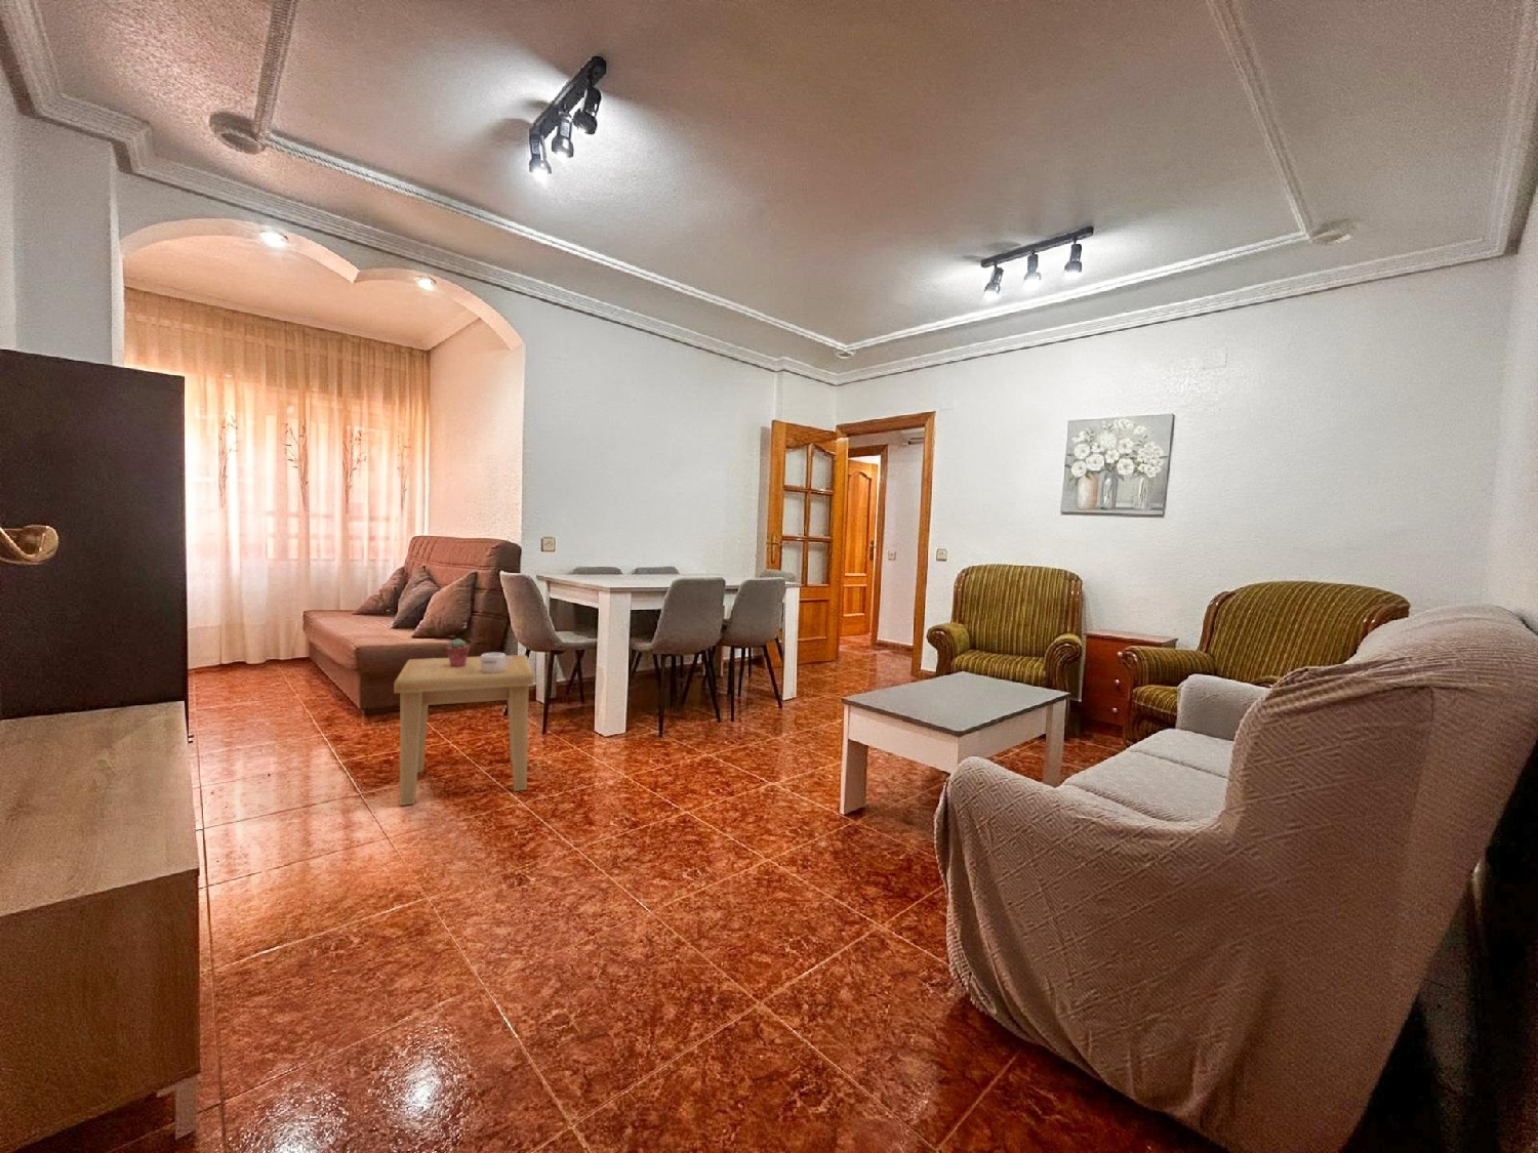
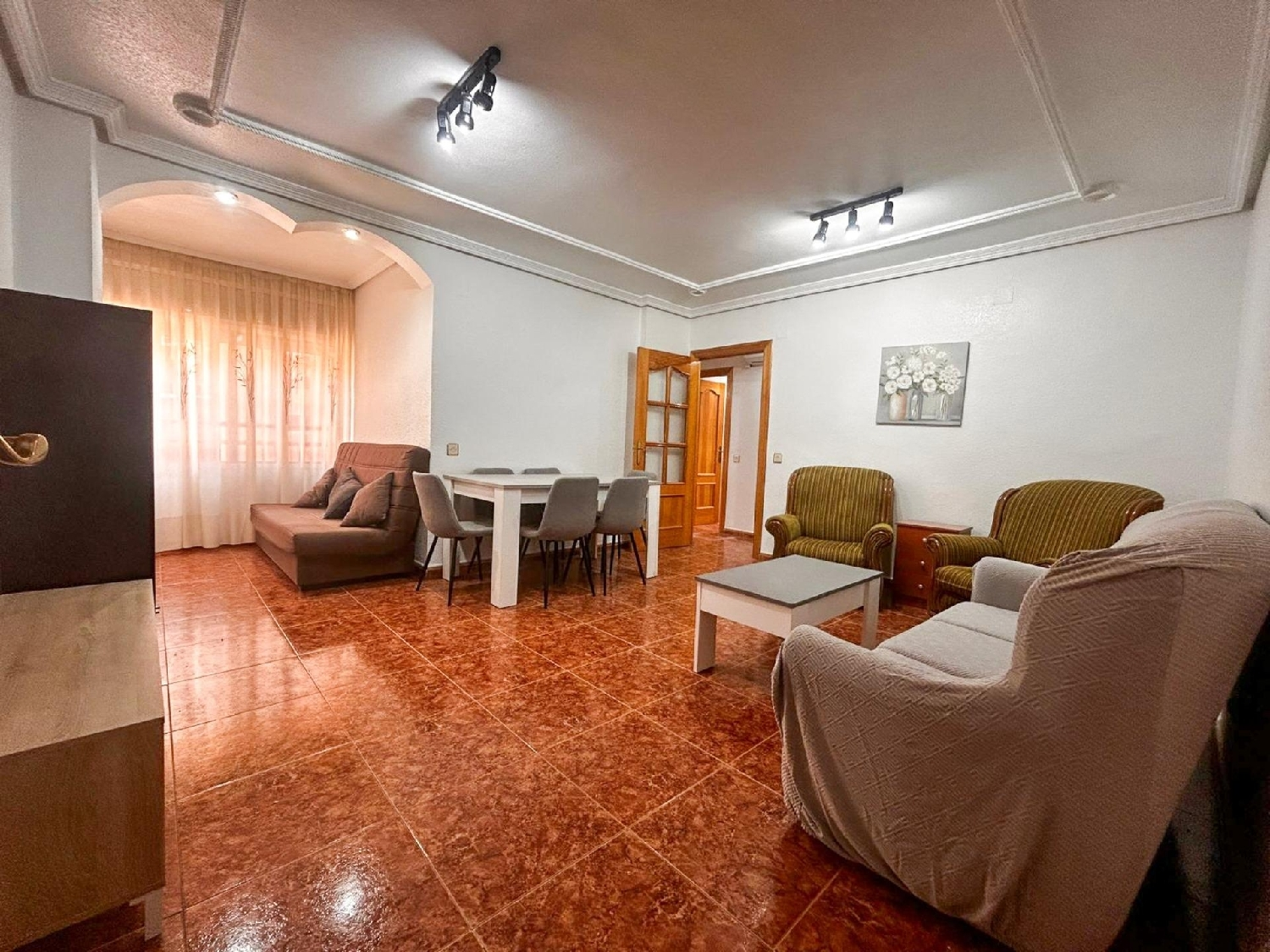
- side table (465, 702)
- mug (497, 662)
- potted succulent (458, 650)
